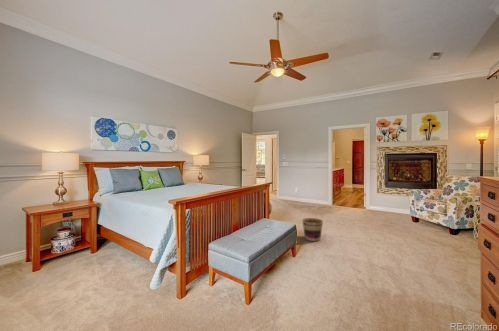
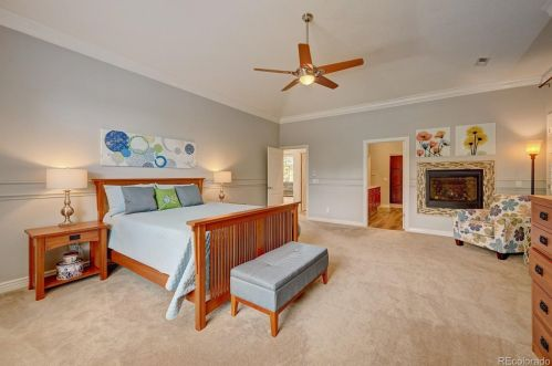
- basket (312, 229)
